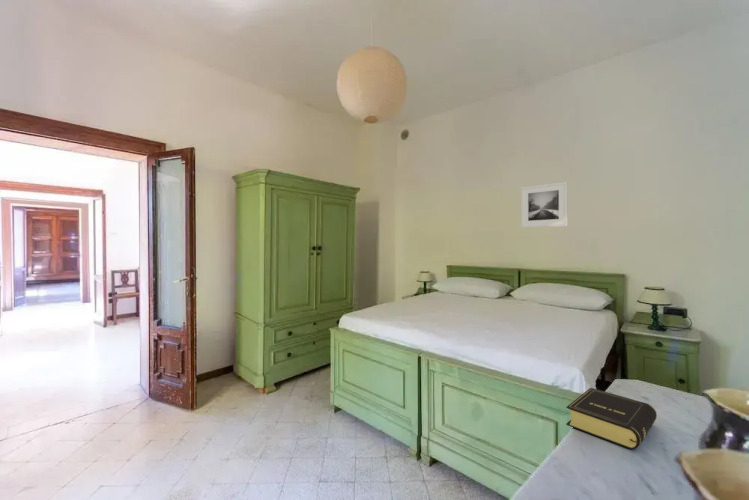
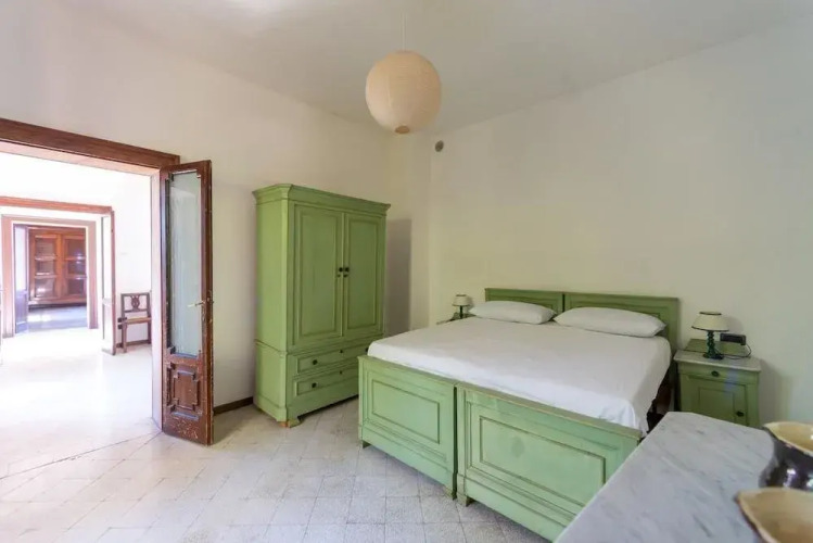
- book (612, 414)
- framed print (543, 205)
